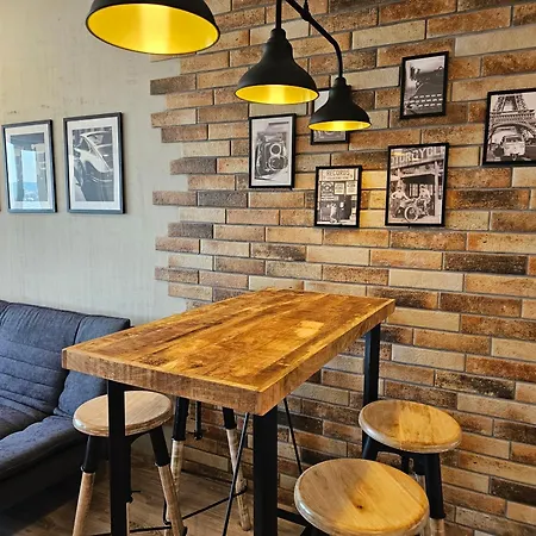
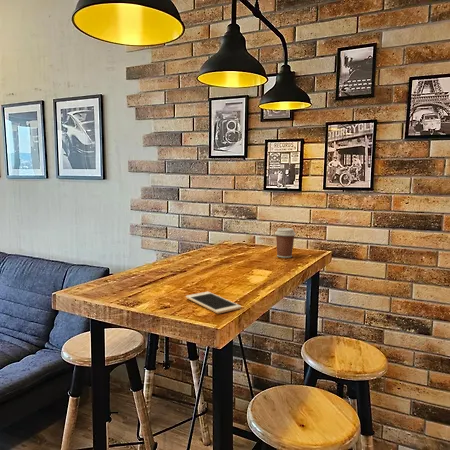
+ cell phone (212, 301)
+ coffee cup (284, 242)
